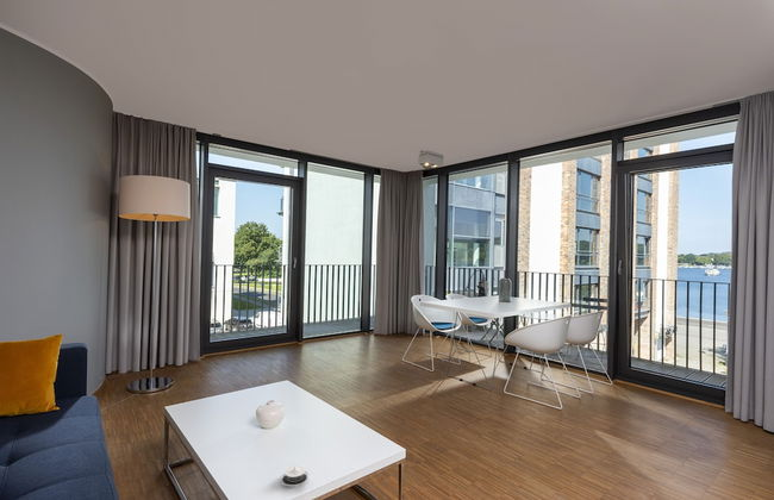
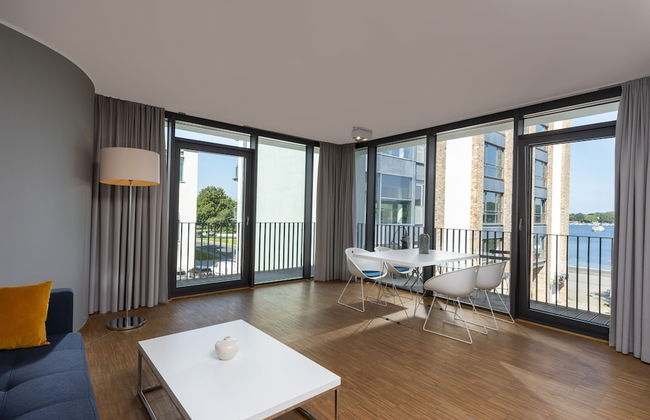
- architectural model (294, 471)
